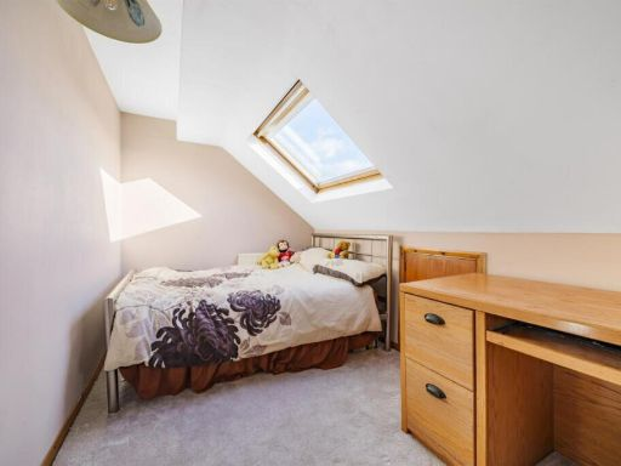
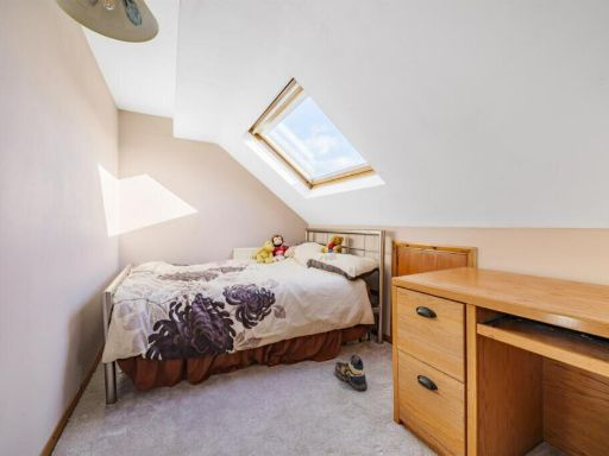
+ shoe (350, 366)
